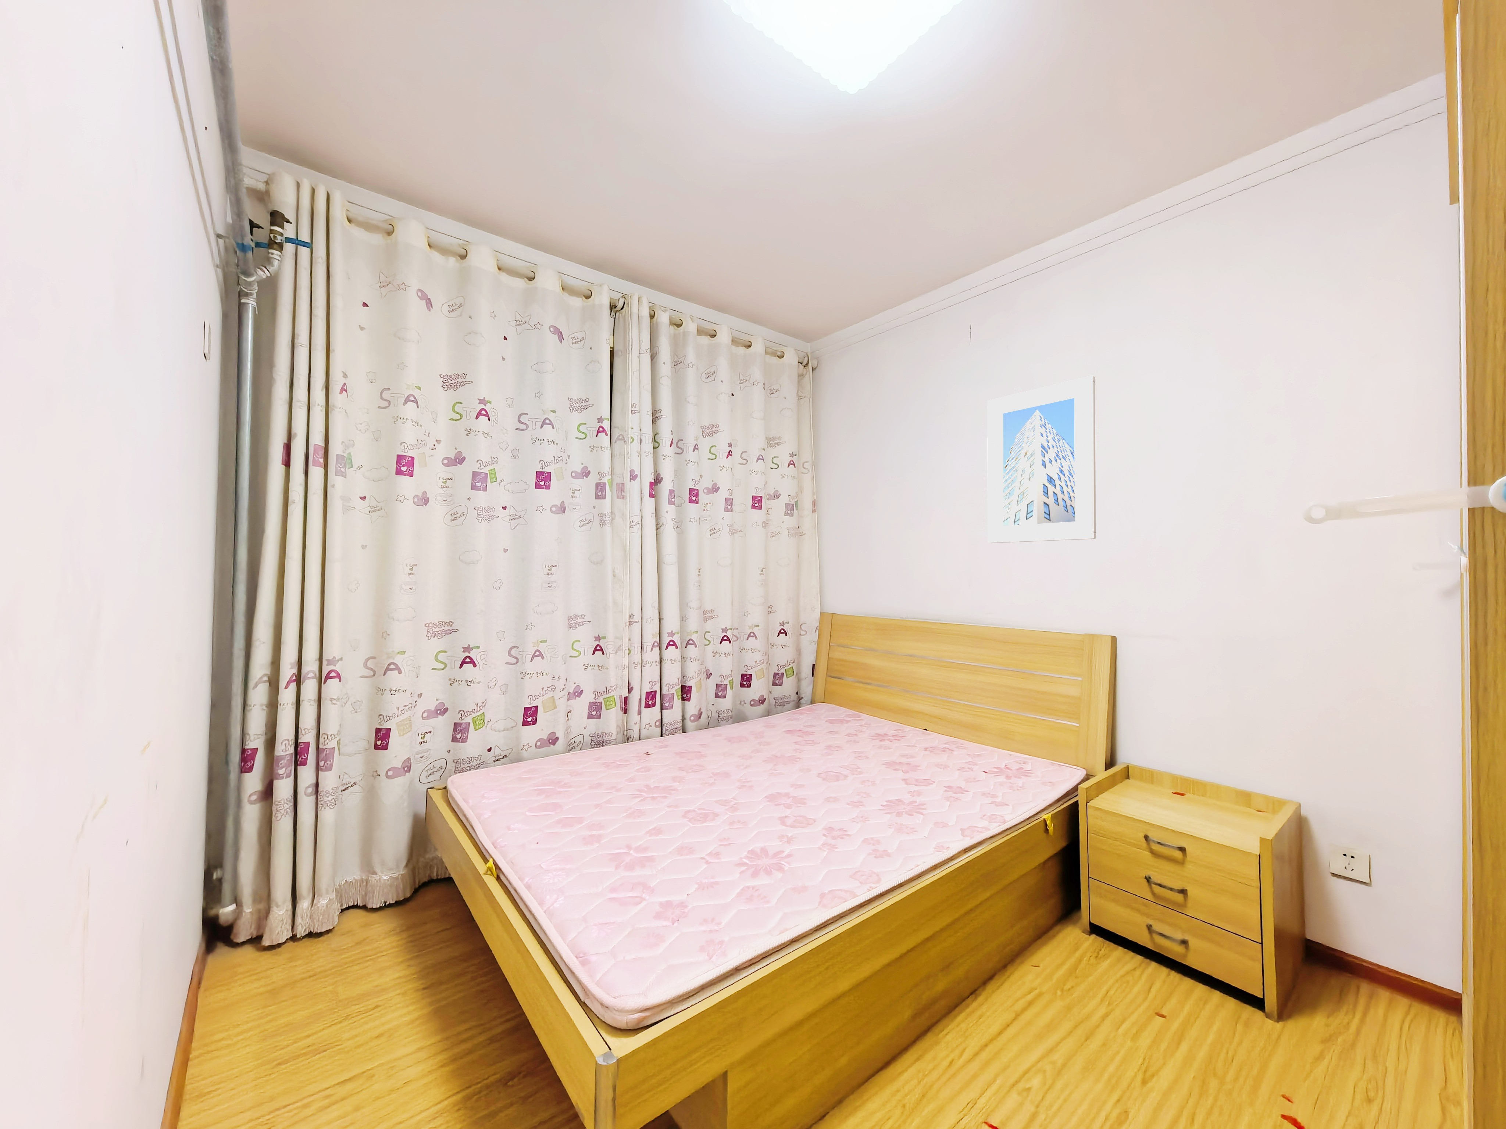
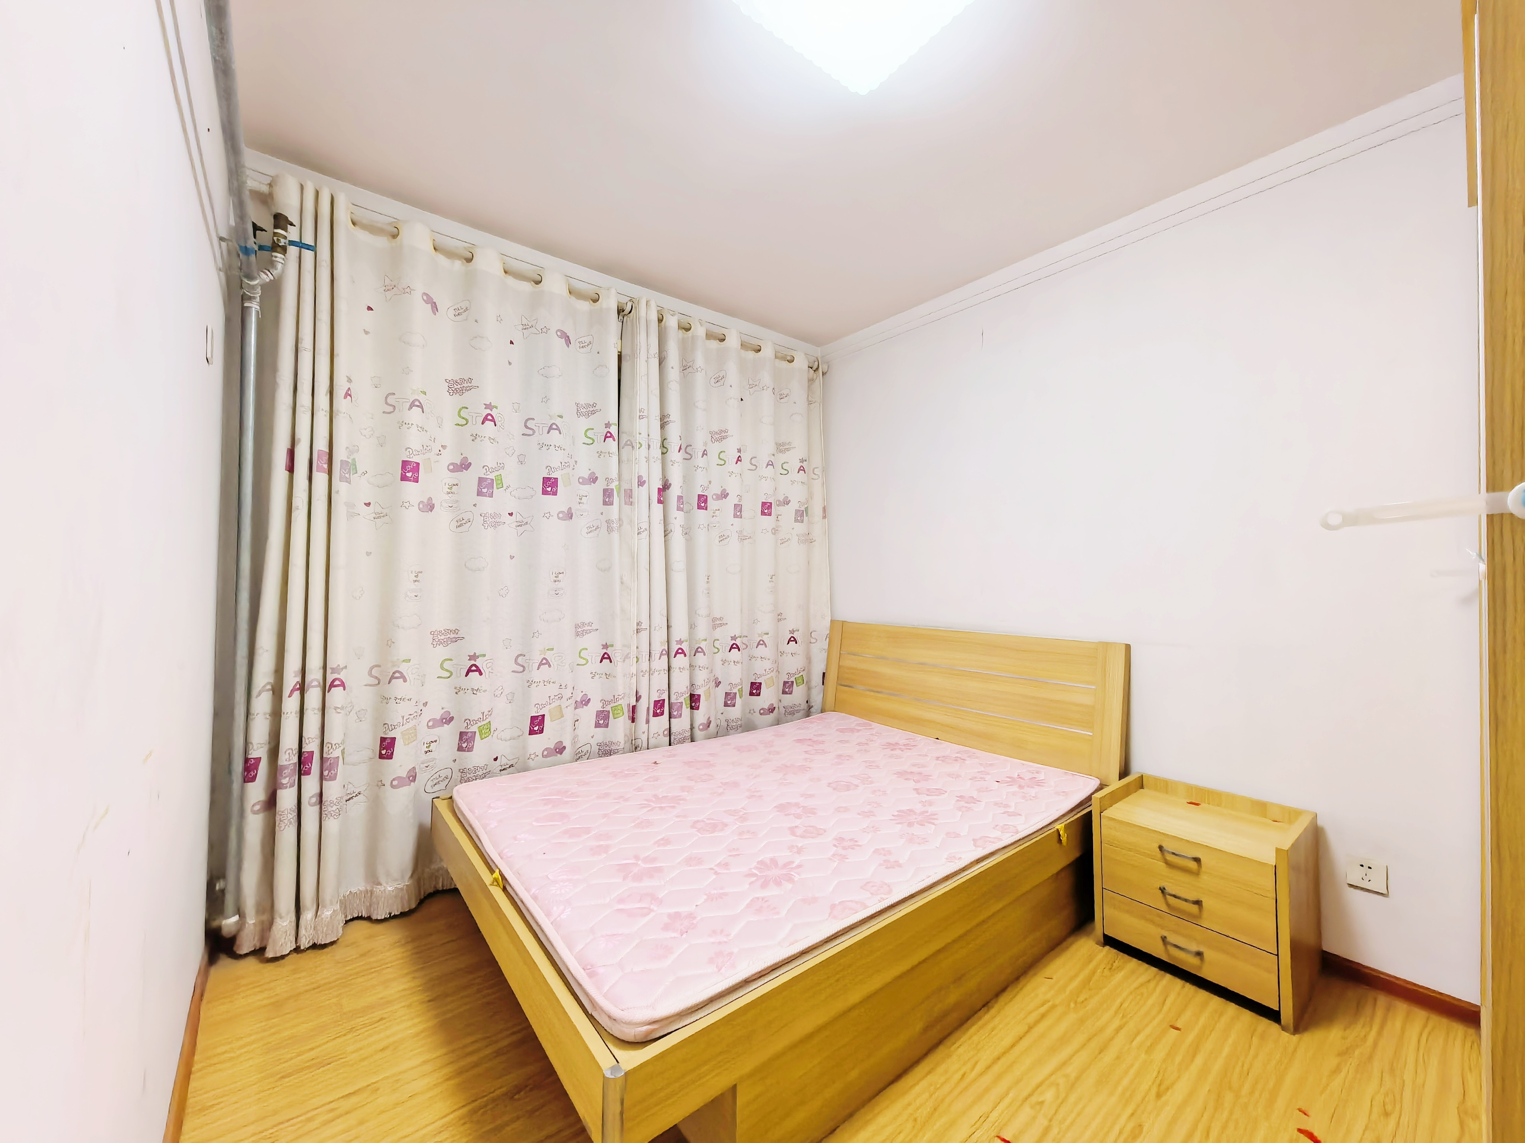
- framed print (1038, 465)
